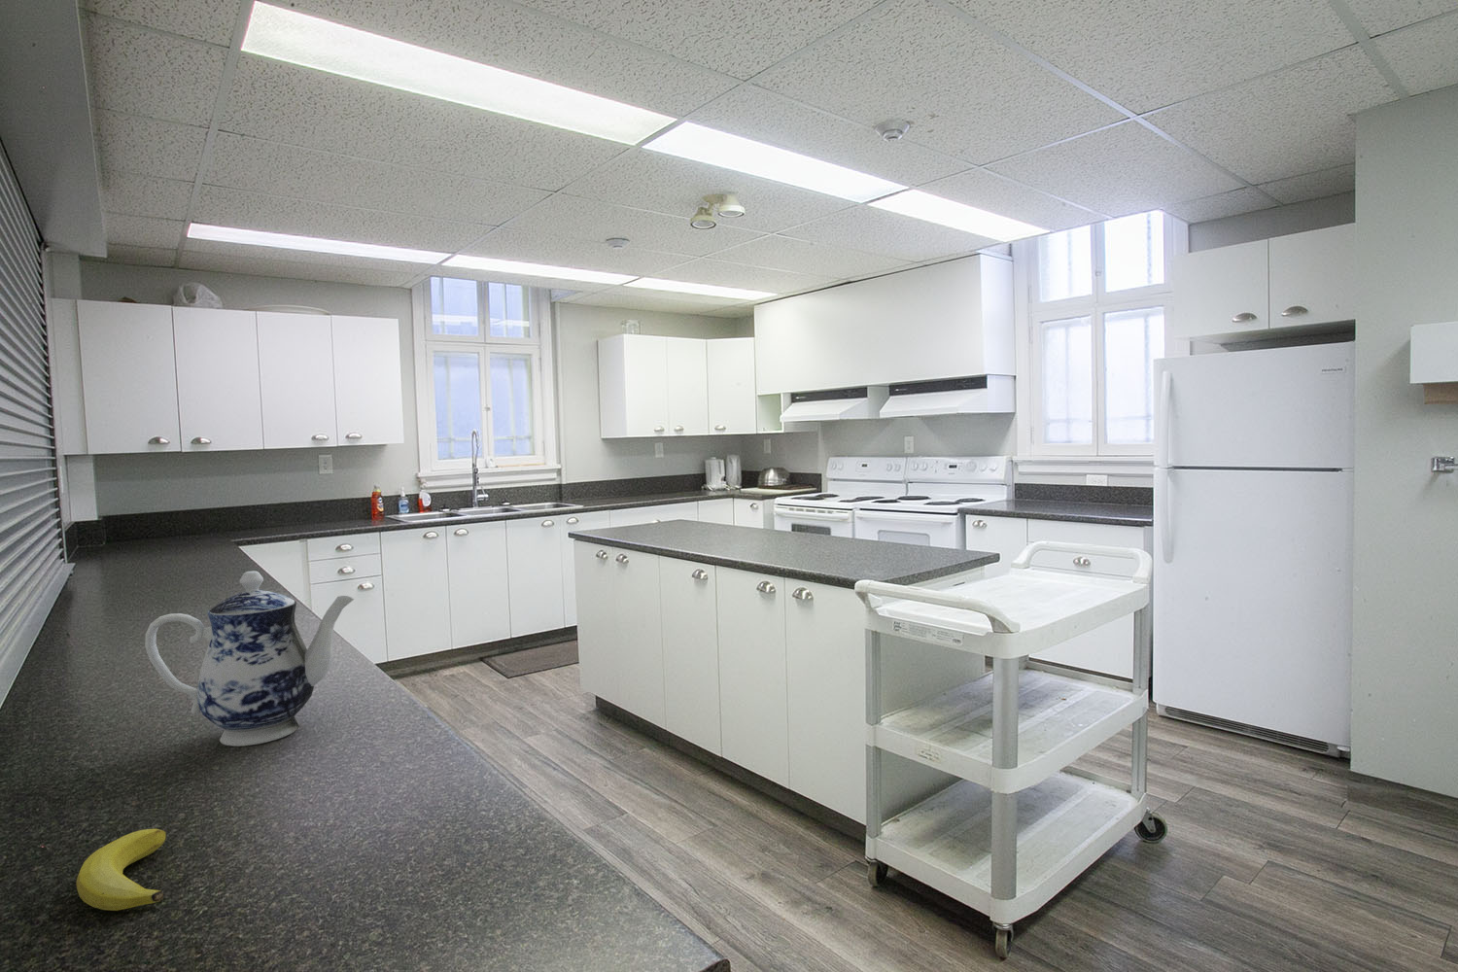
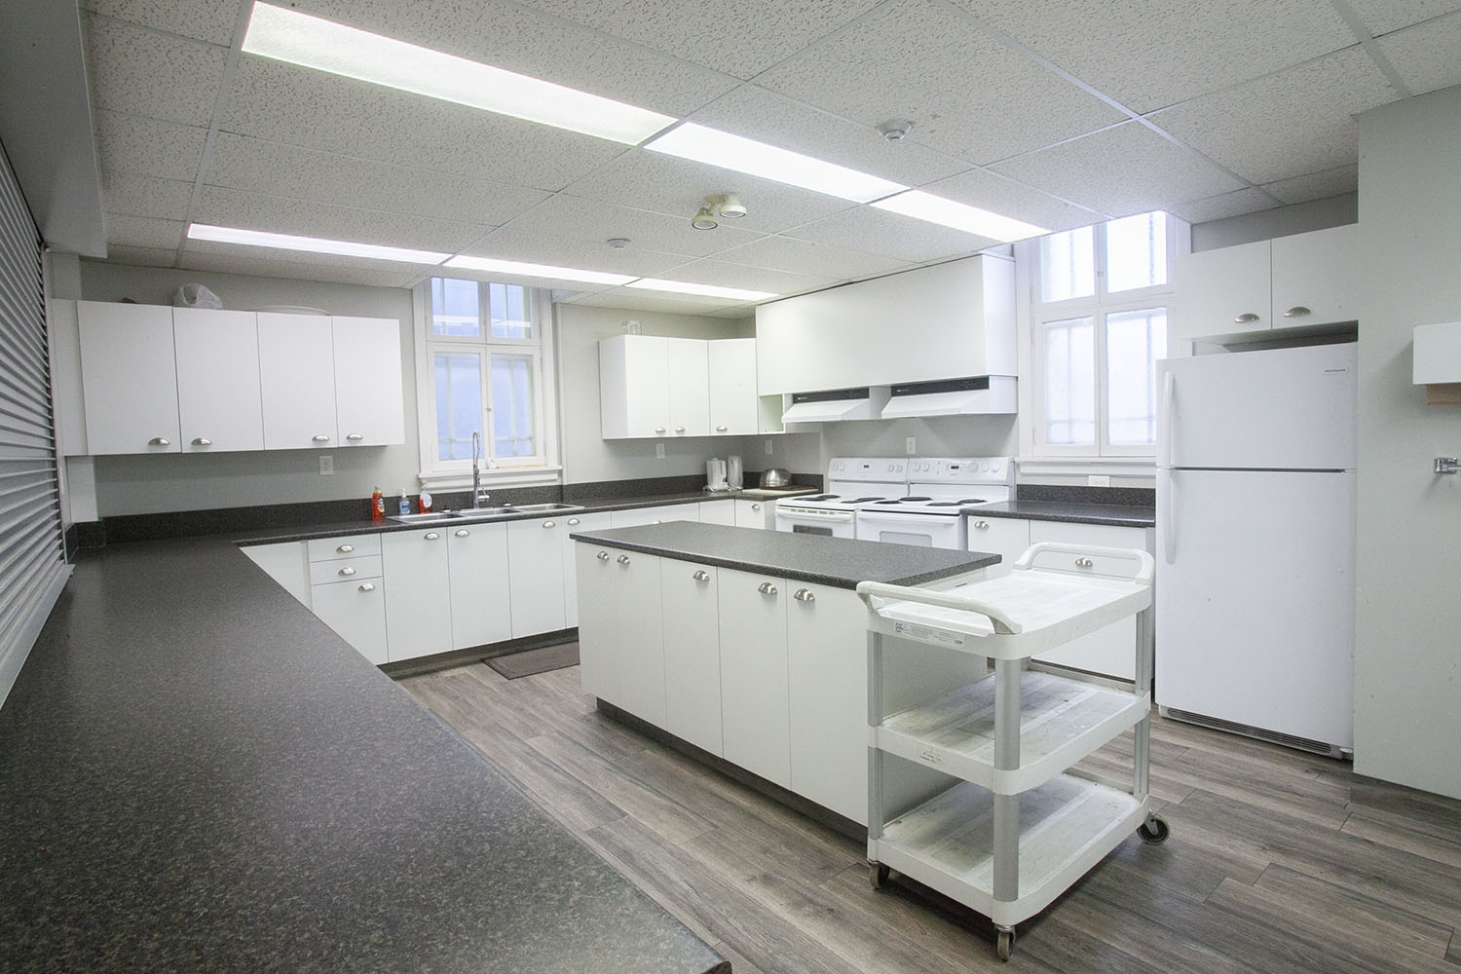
- teapot (256, 652)
- banana (125, 867)
